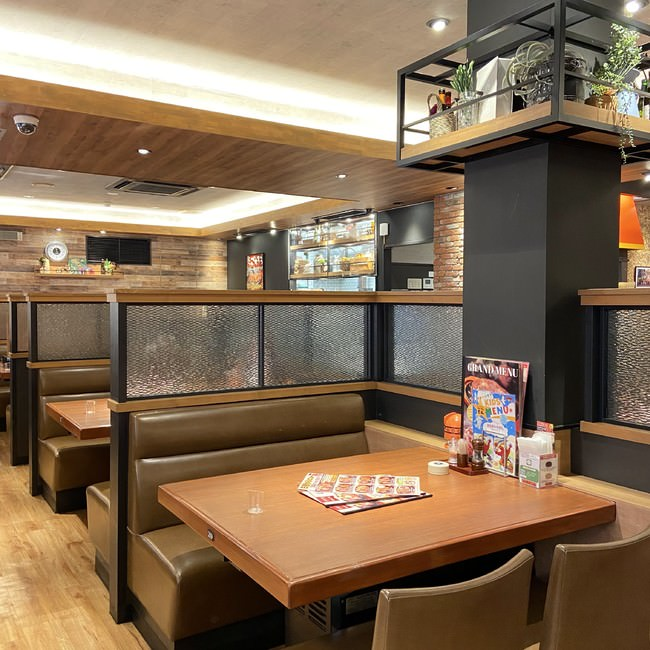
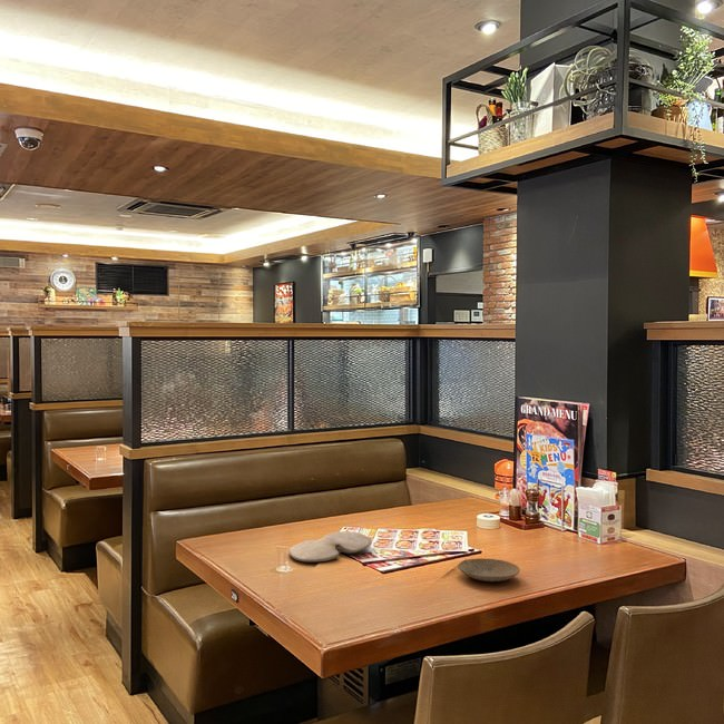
+ plate (488, 571)
+ paint palette (330, 546)
